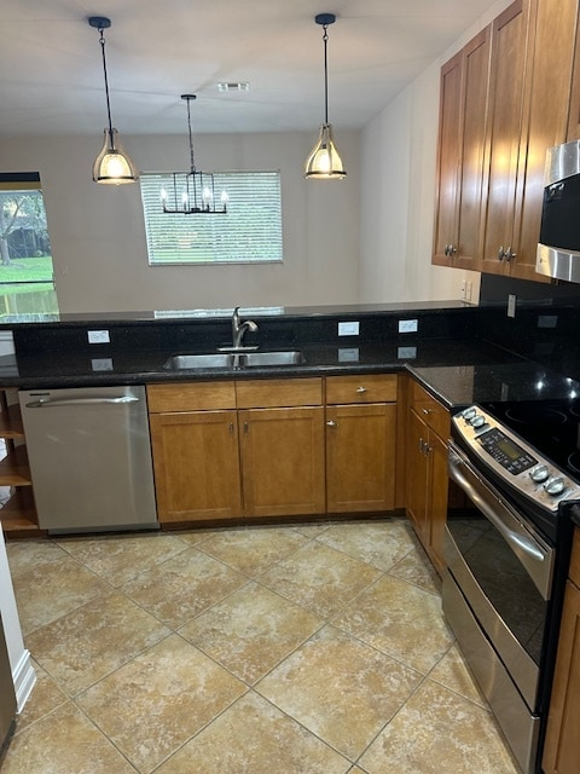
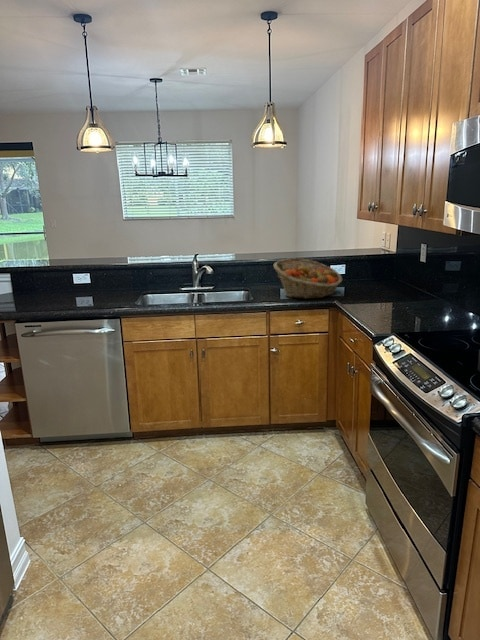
+ fruit basket (307, 277)
